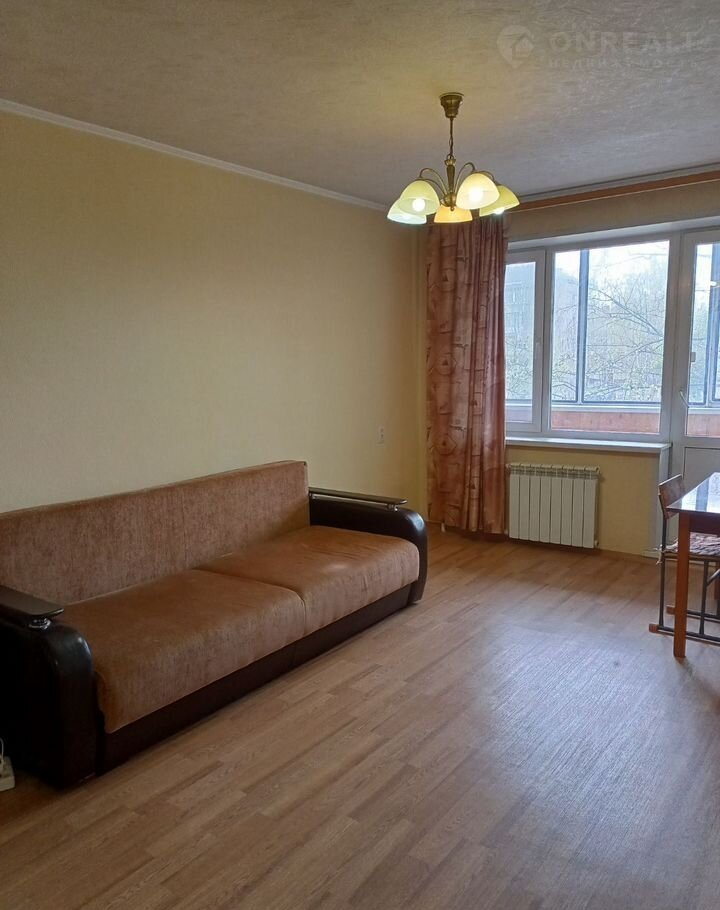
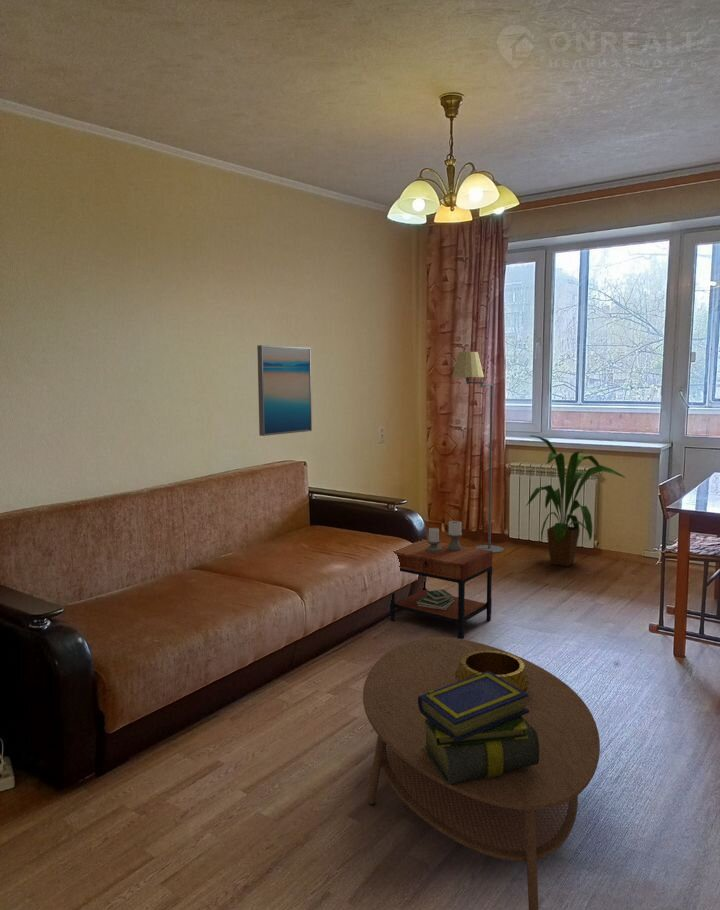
+ stack of books (476, 725)
+ floor lamp (490, 451)
+ house plant (574, 501)
+ side table (441, 572)
+ decorative bowl (493, 673)
+ wall art (285, 390)
+ coffee table (479, 777)
